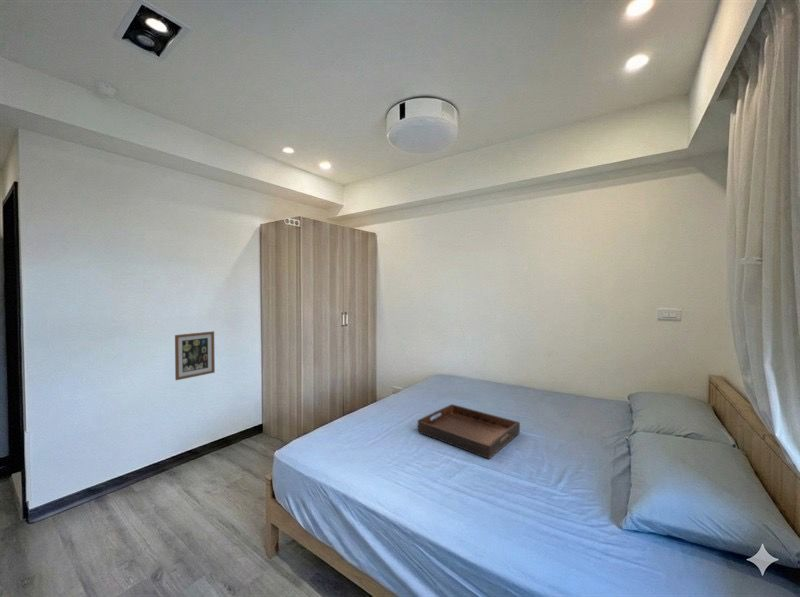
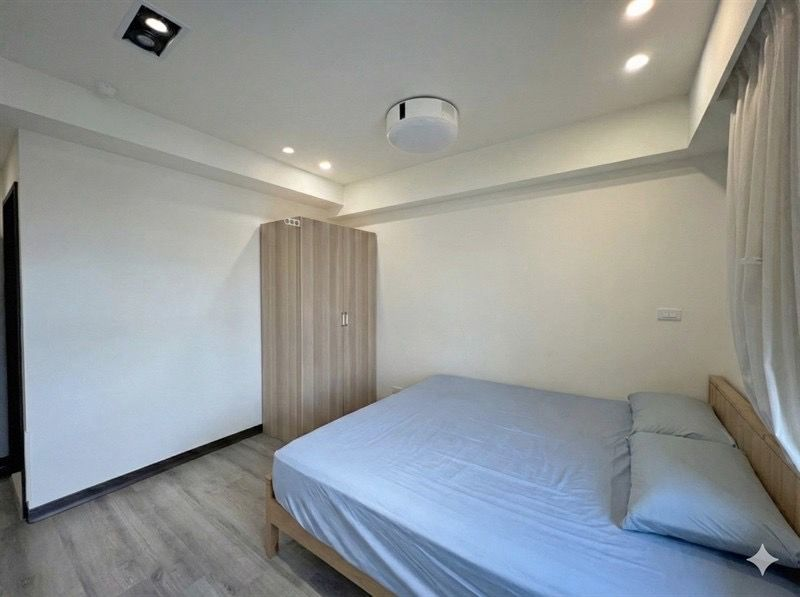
- serving tray (467, 426)
- wall art (195, 354)
